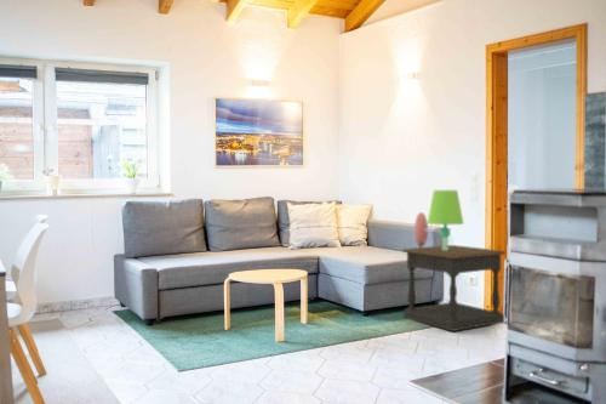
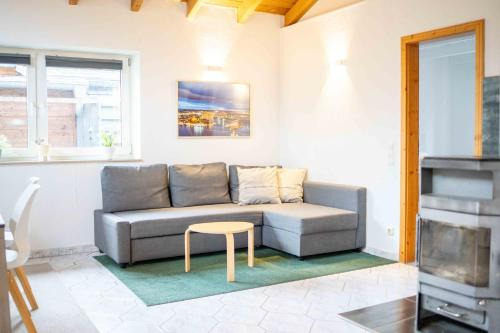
- lampshade (438, 220)
- side table (452, 284)
